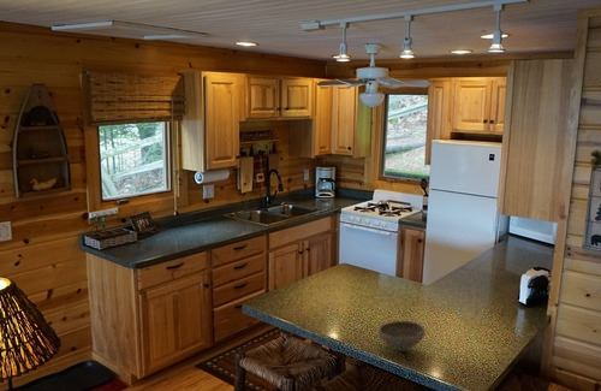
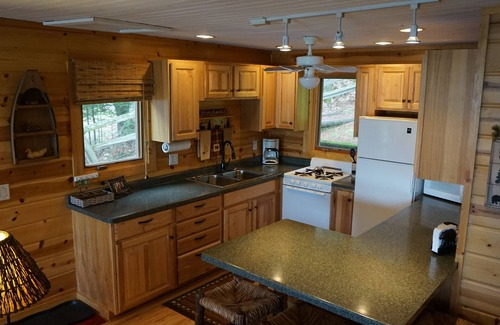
- bowl (400, 338)
